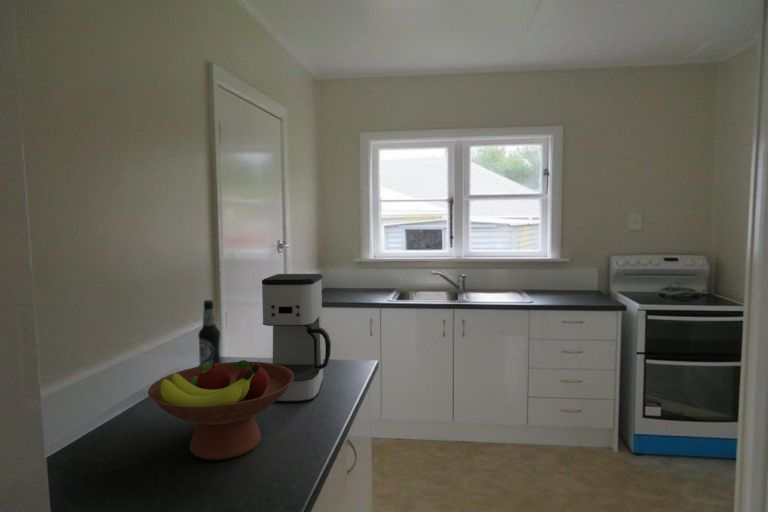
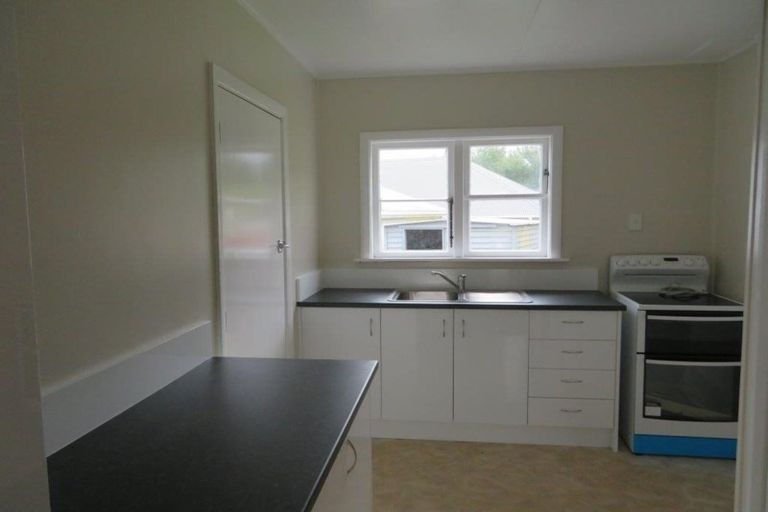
- fruit bowl (225, 400)
- bottle (209, 335)
- coffee maker (297, 333)
